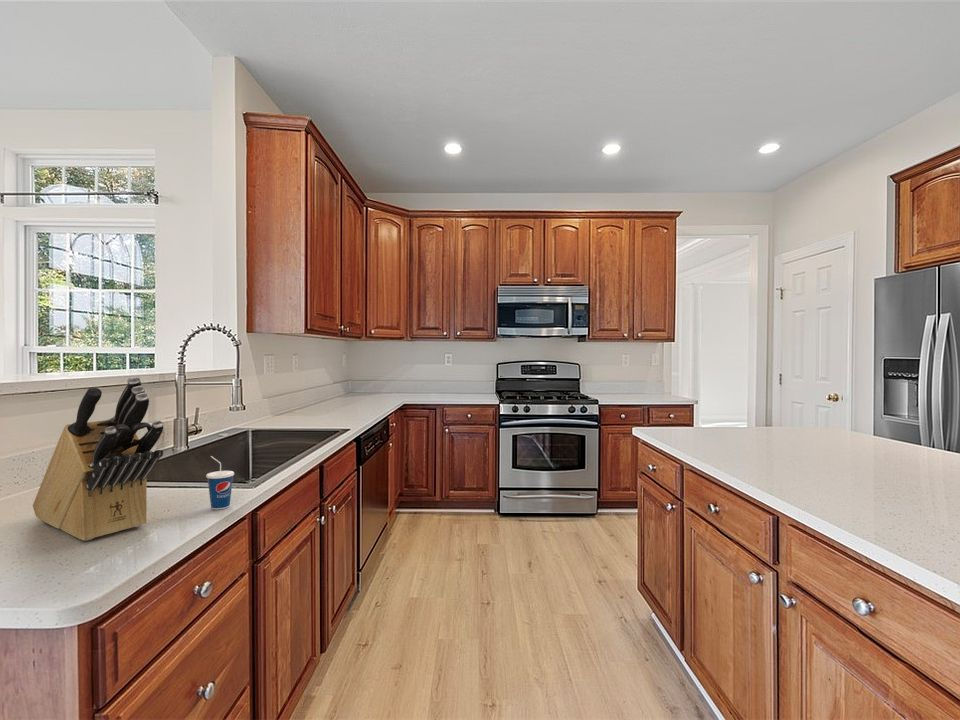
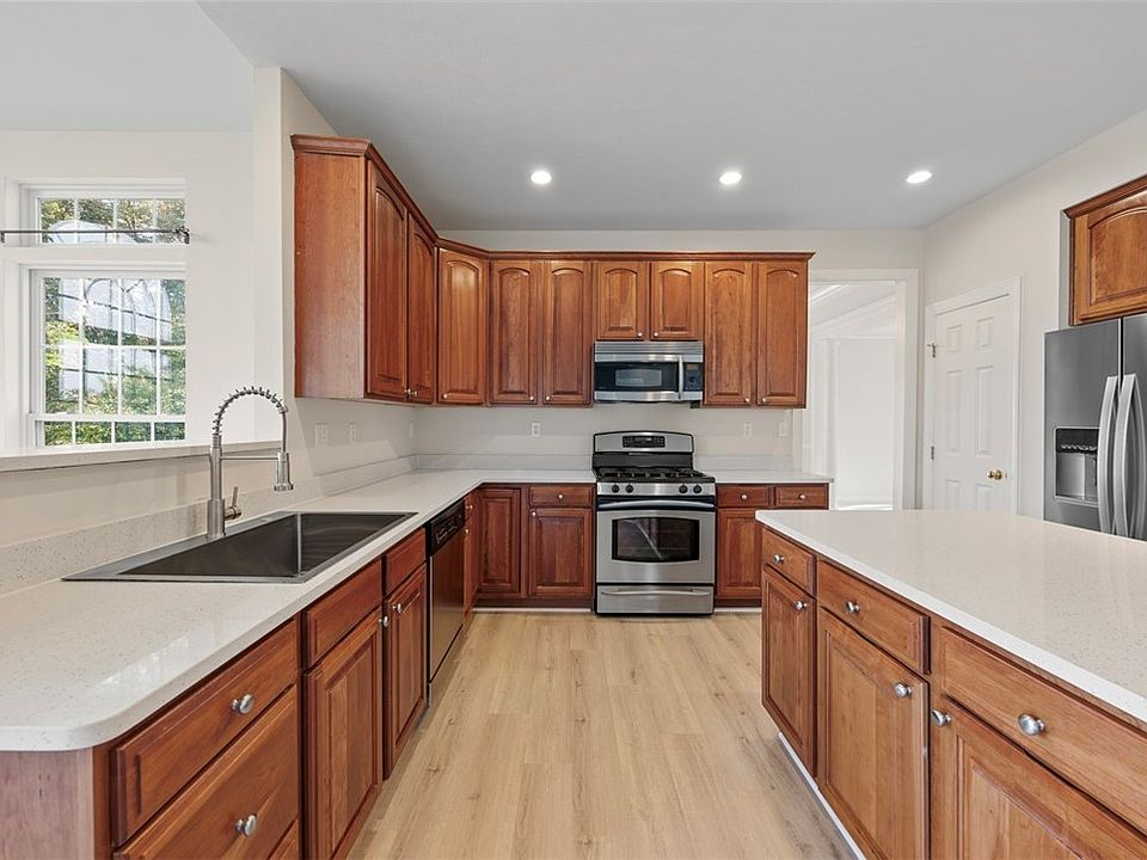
- cup (220, 481)
- knife block (97, 451)
